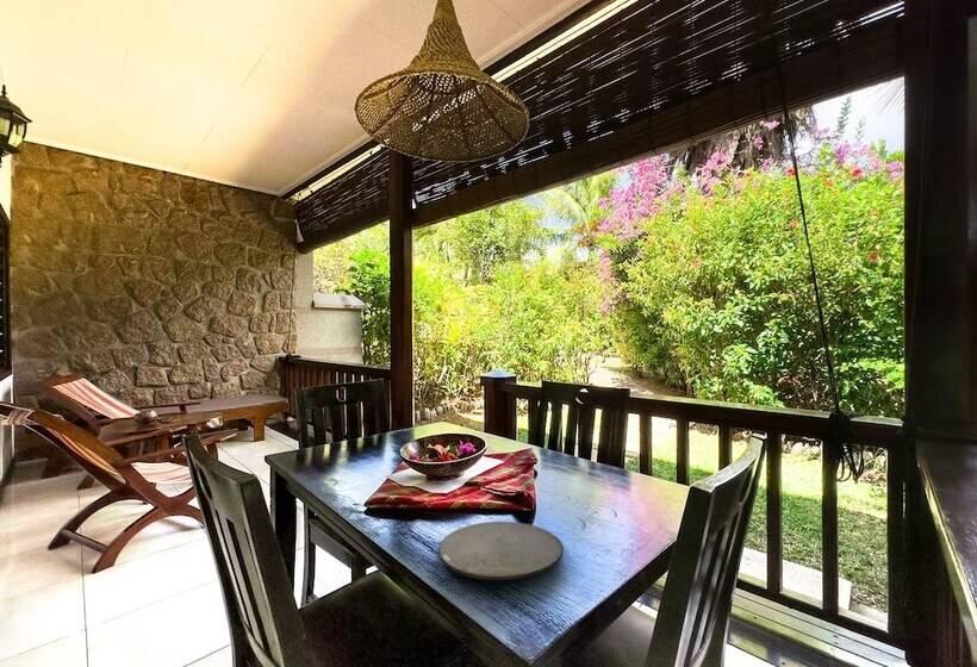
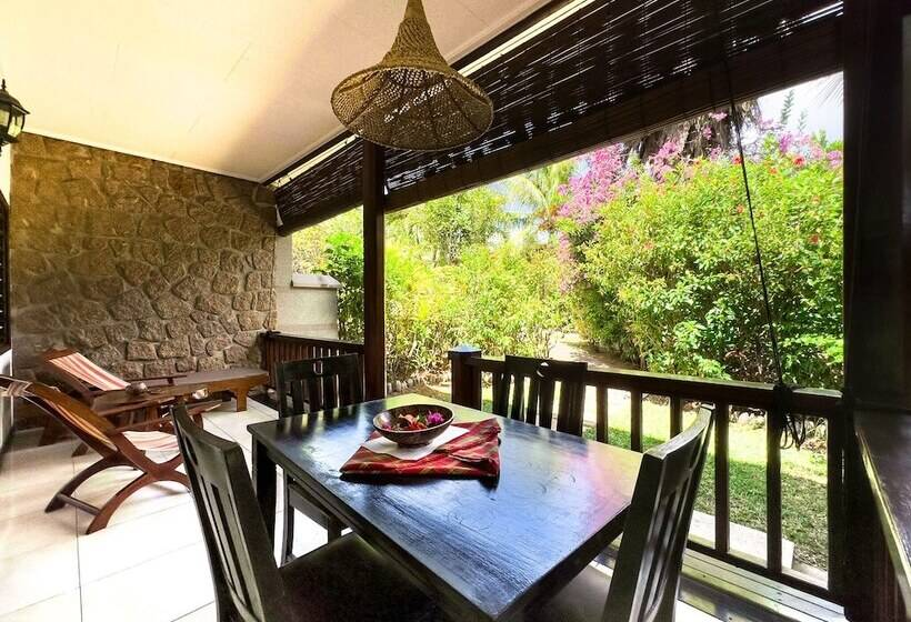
- plate (500, 547)
